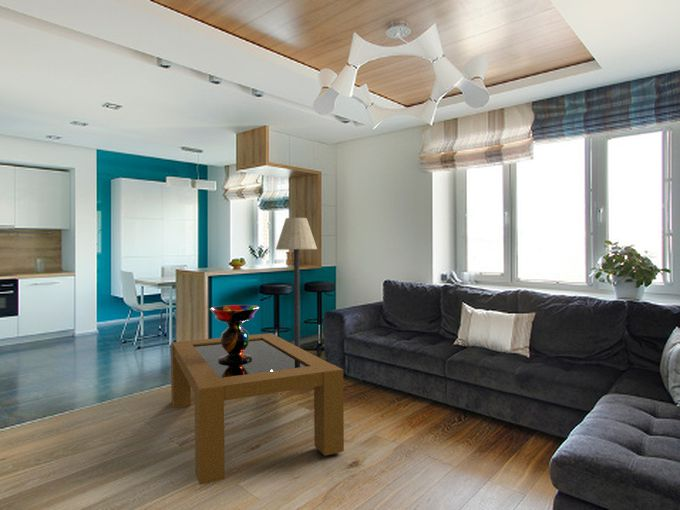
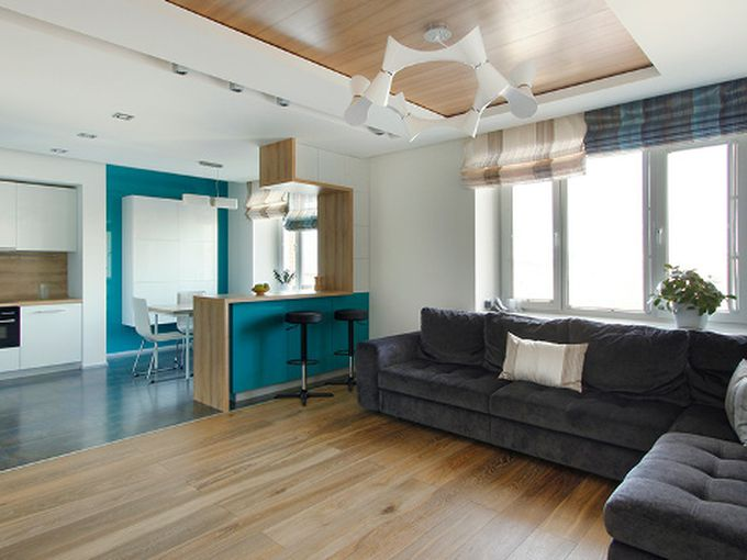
- coffee table (245, 389)
- decorative bowl (235, 331)
- floor lamp (296, 296)
